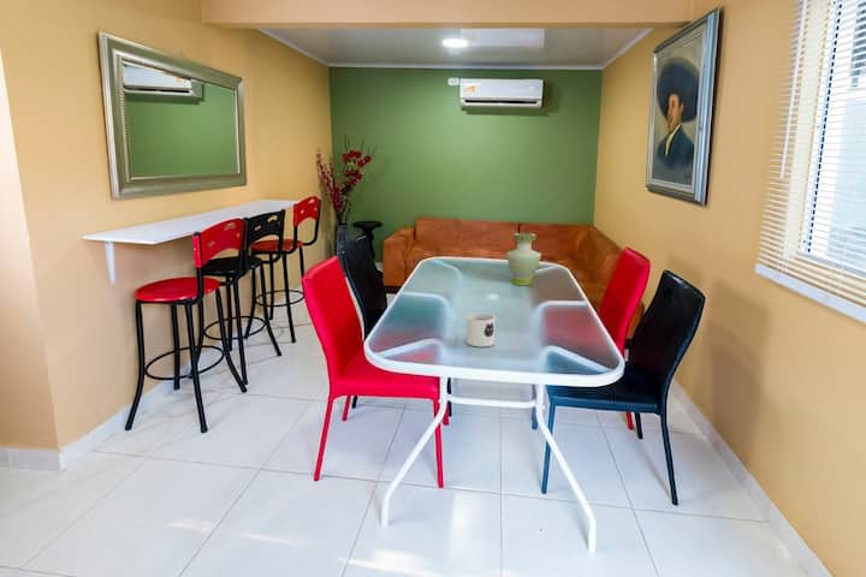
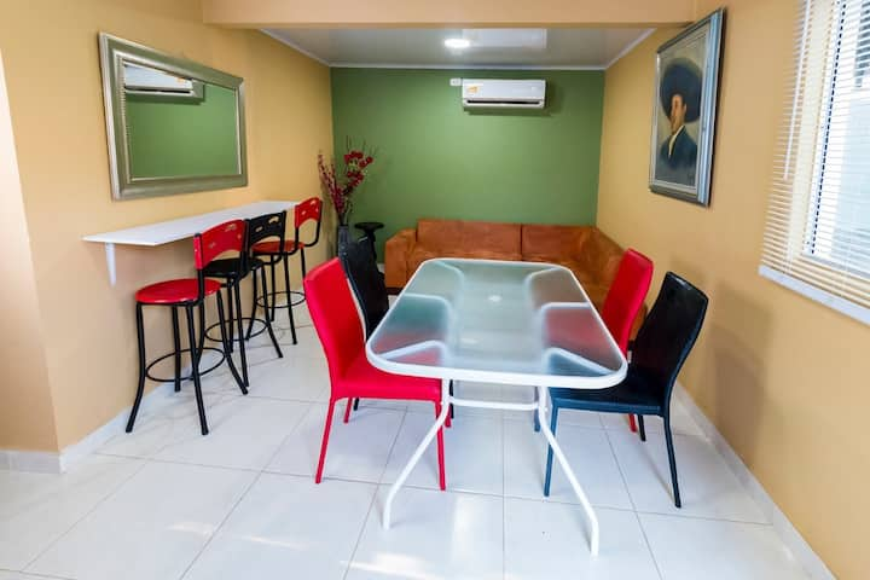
- vase (523, 258)
- mug (480, 328)
